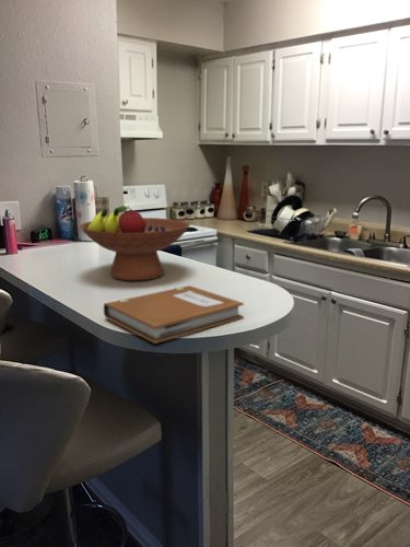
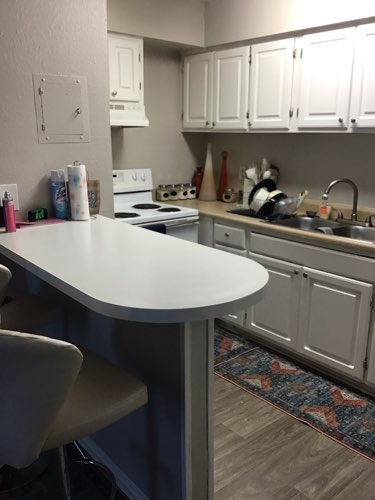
- fruit bowl (136, 240)
- notebook (175, 309)
